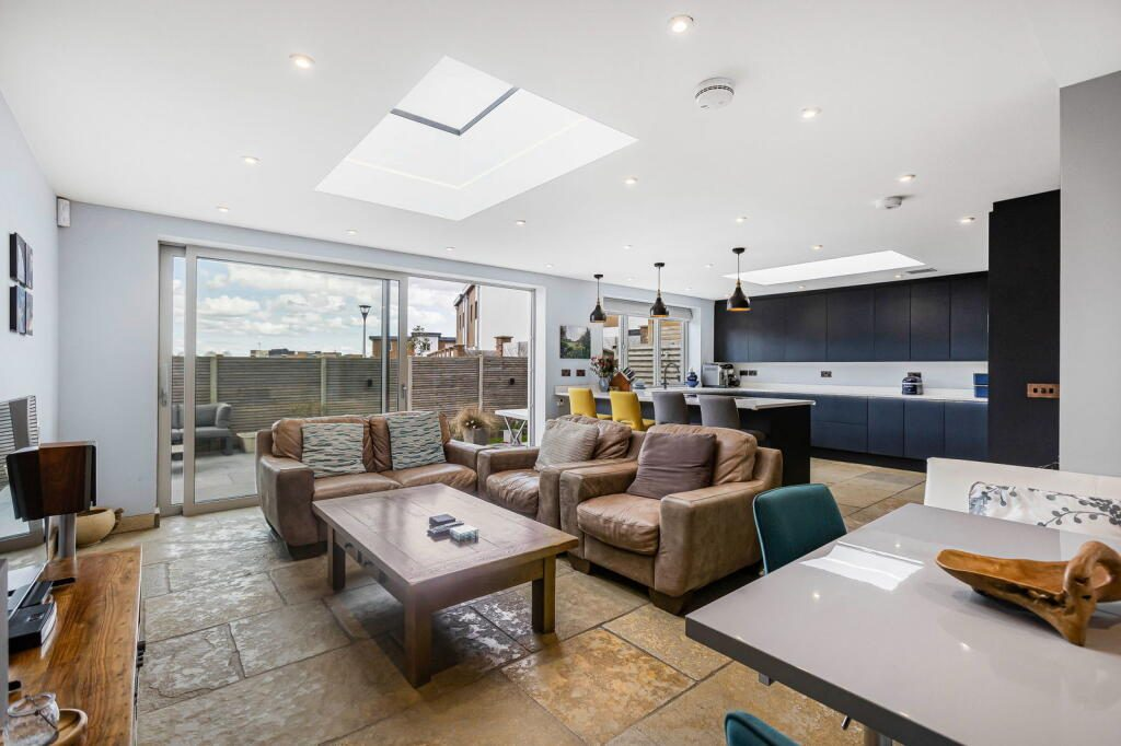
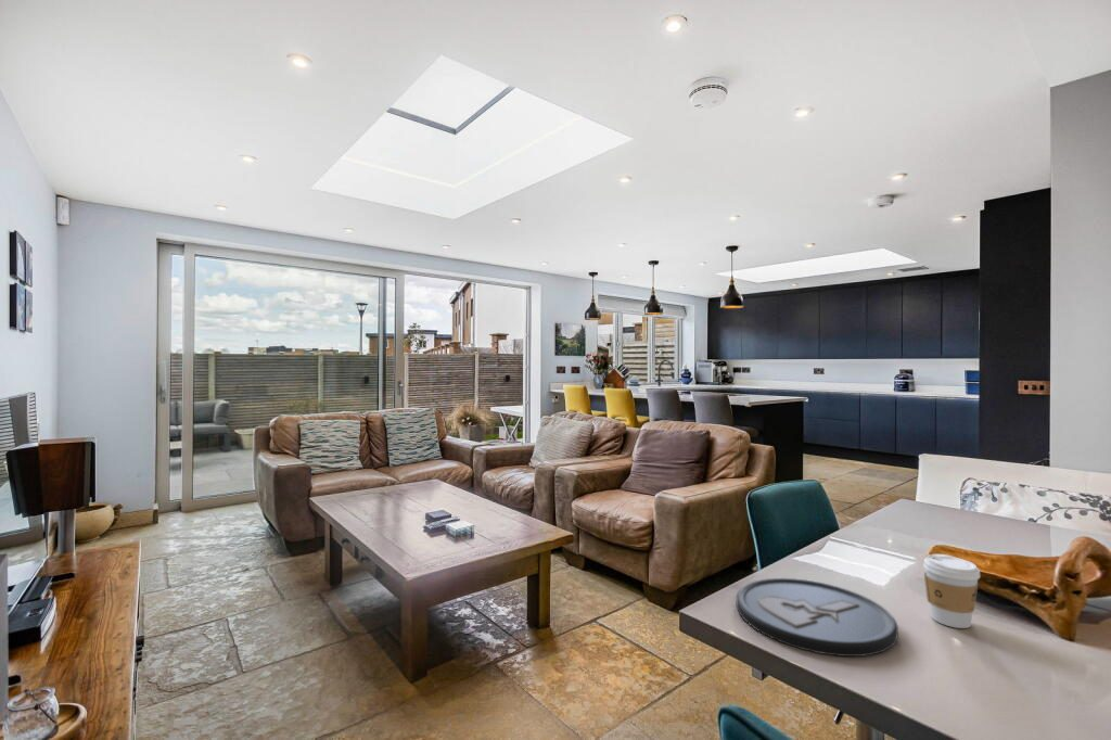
+ coffee cup (950, 589)
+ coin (812, 612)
